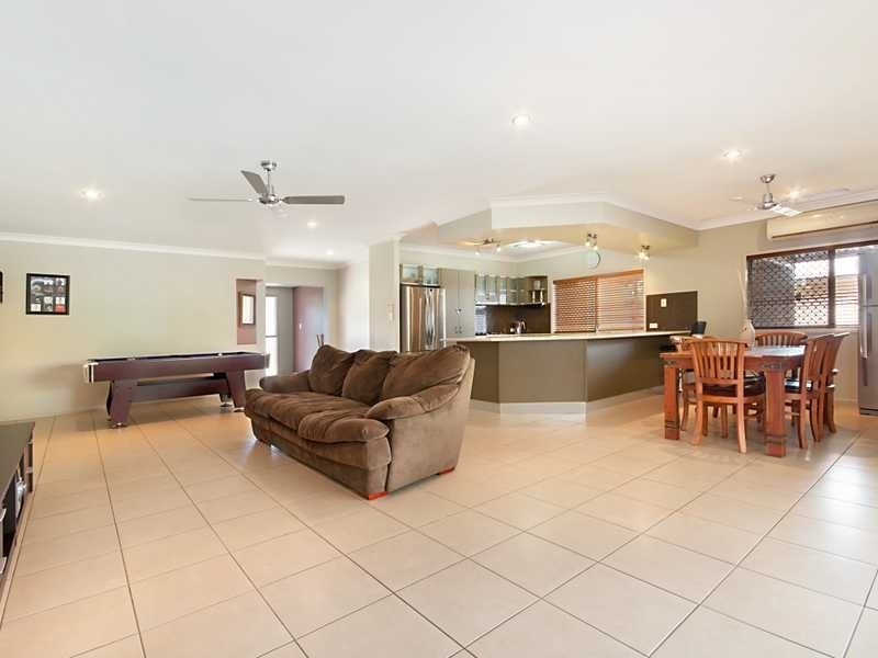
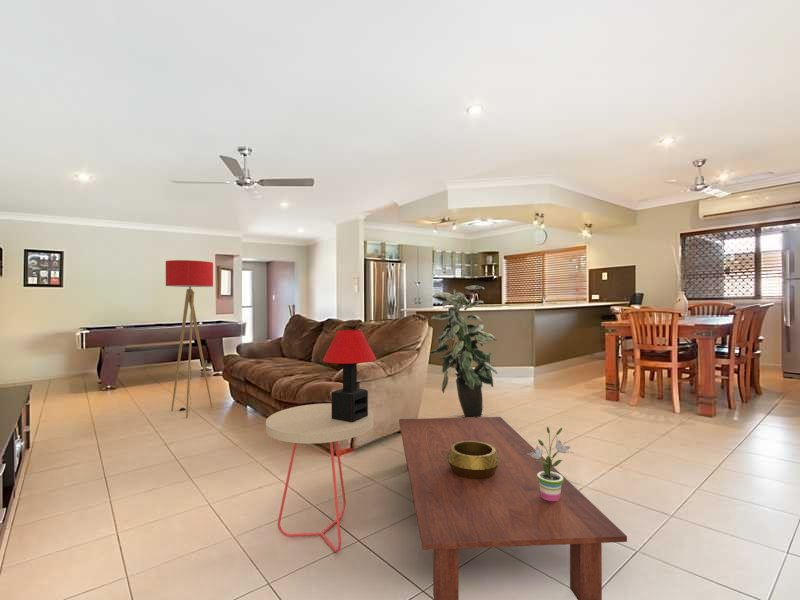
+ decorative bowl (473, 458)
+ floor lamp (190, 337)
+ indoor plant (466, 351)
+ side table (332, 472)
+ coffee table (475, 484)
+ table lamp (349, 373)
+ potted plant (548, 457)
